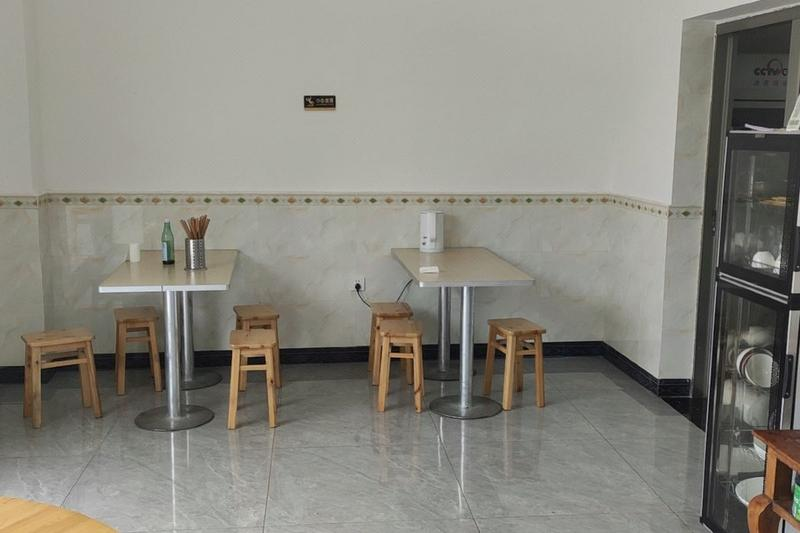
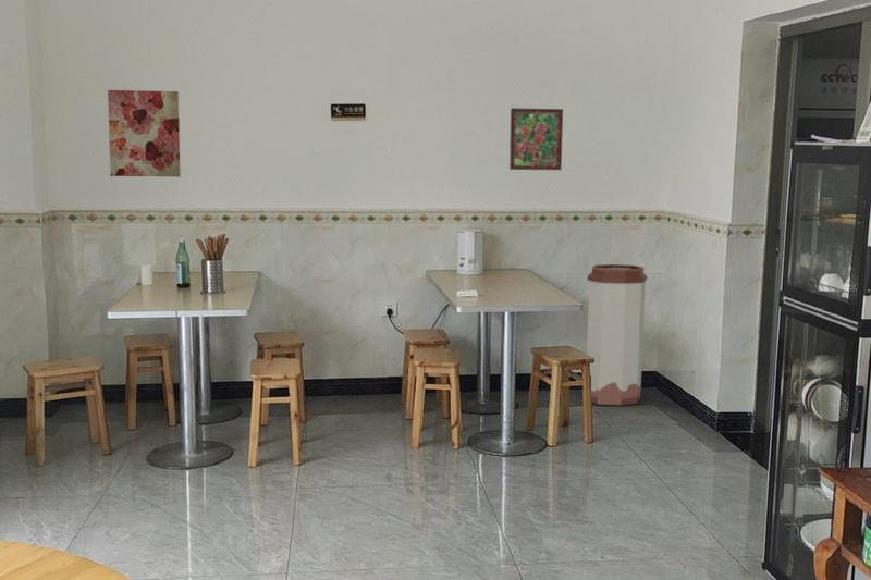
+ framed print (536, 139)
+ wall art (144, 134)
+ trash can (614, 333)
